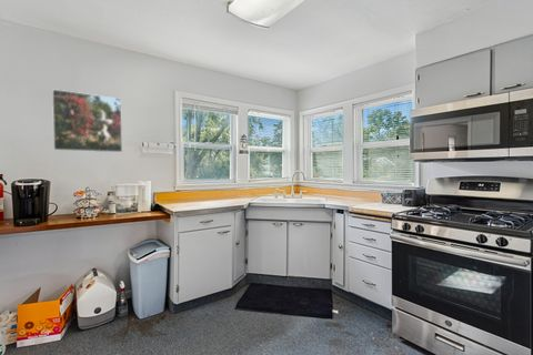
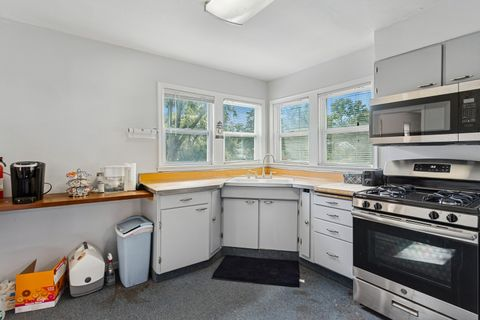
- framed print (89, 122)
